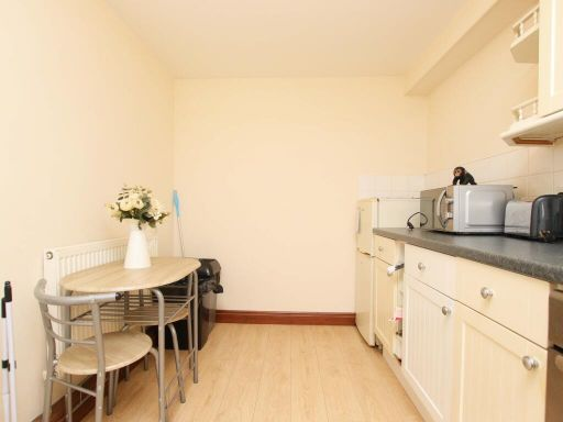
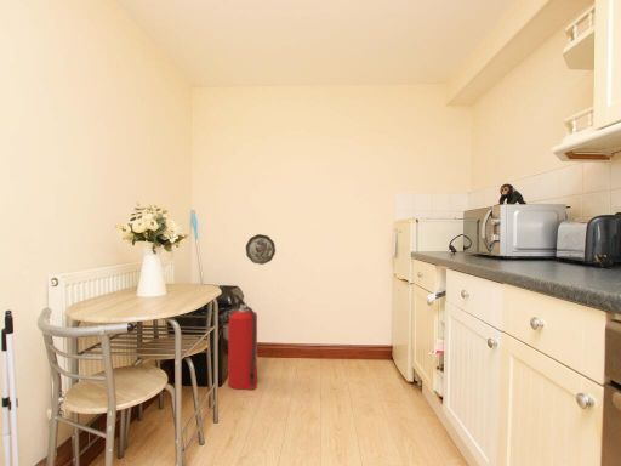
+ decorative plate (261, 249)
+ fire extinguisher (243, 340)
